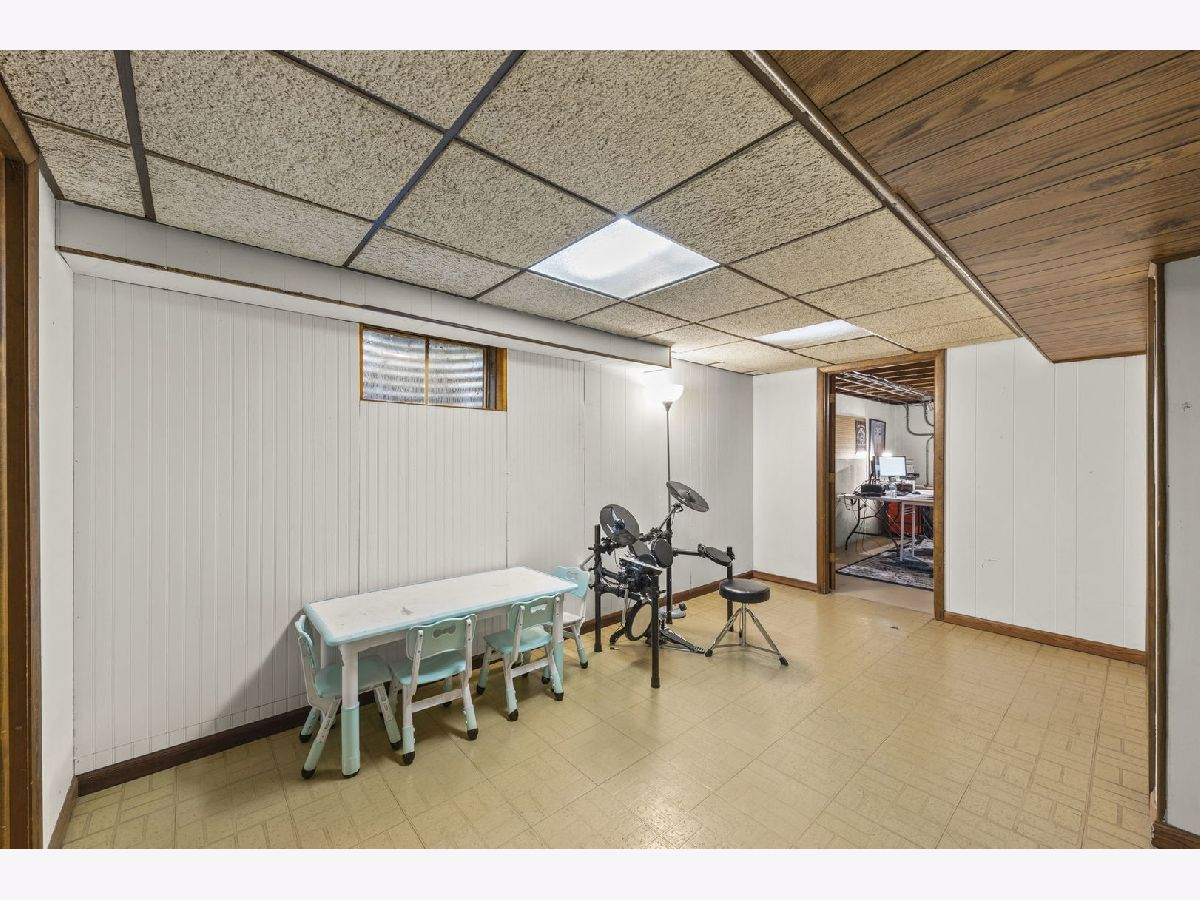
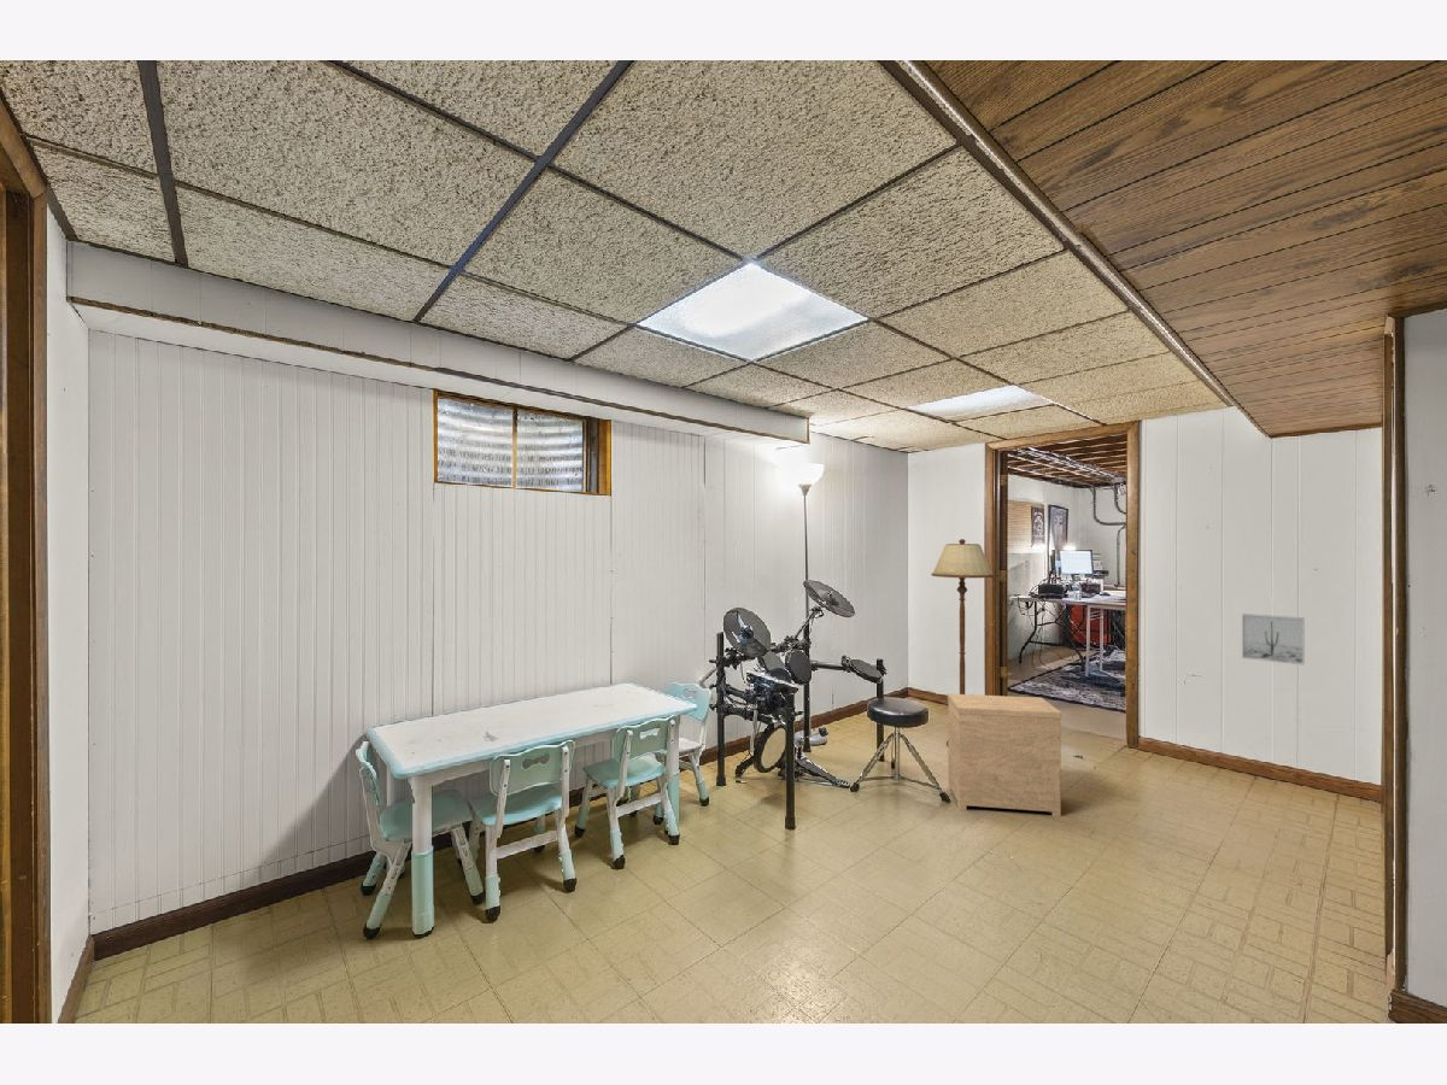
+ wall art (1272, 638)
+ floor lamp (962, 641)
+ side table (1000, 750)
